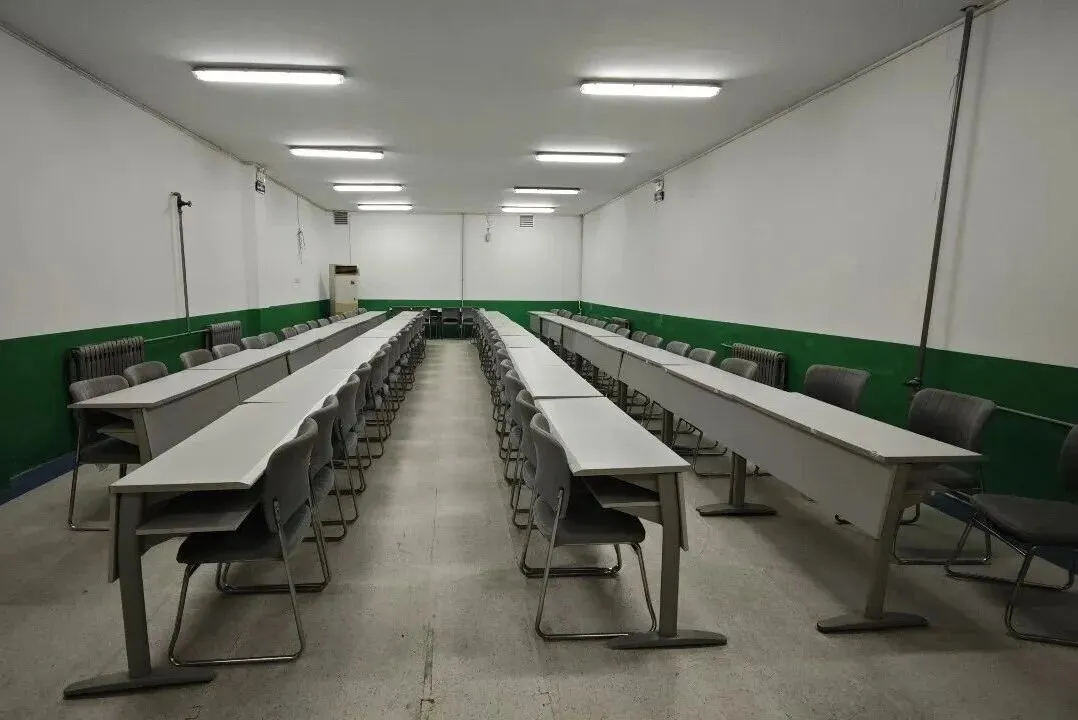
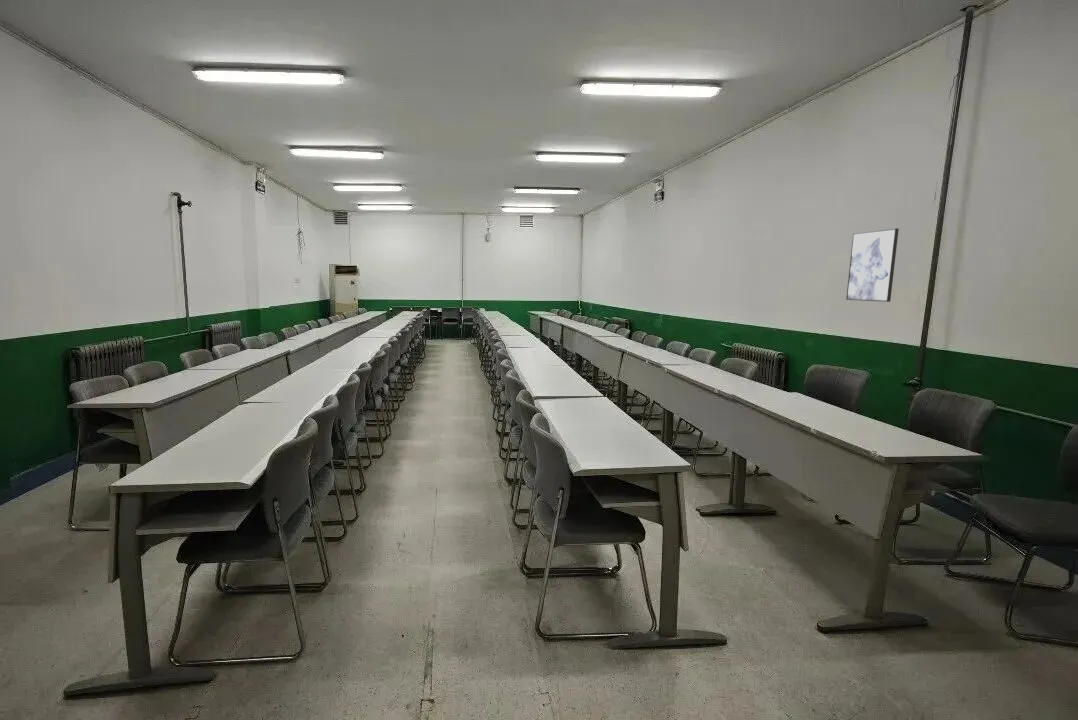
+ wall art (870, 266)
